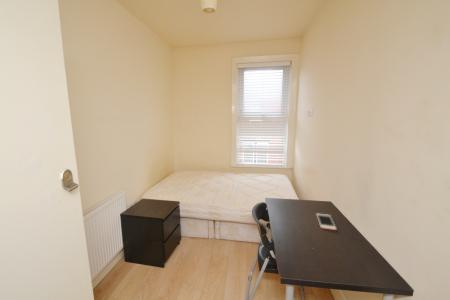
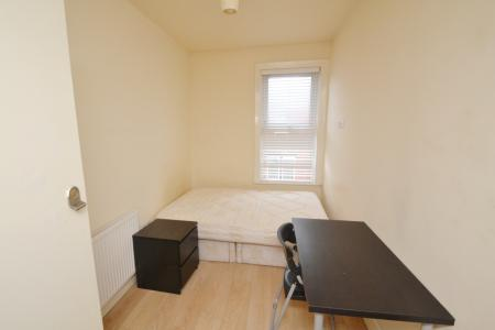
- cell phone (325, 221)
